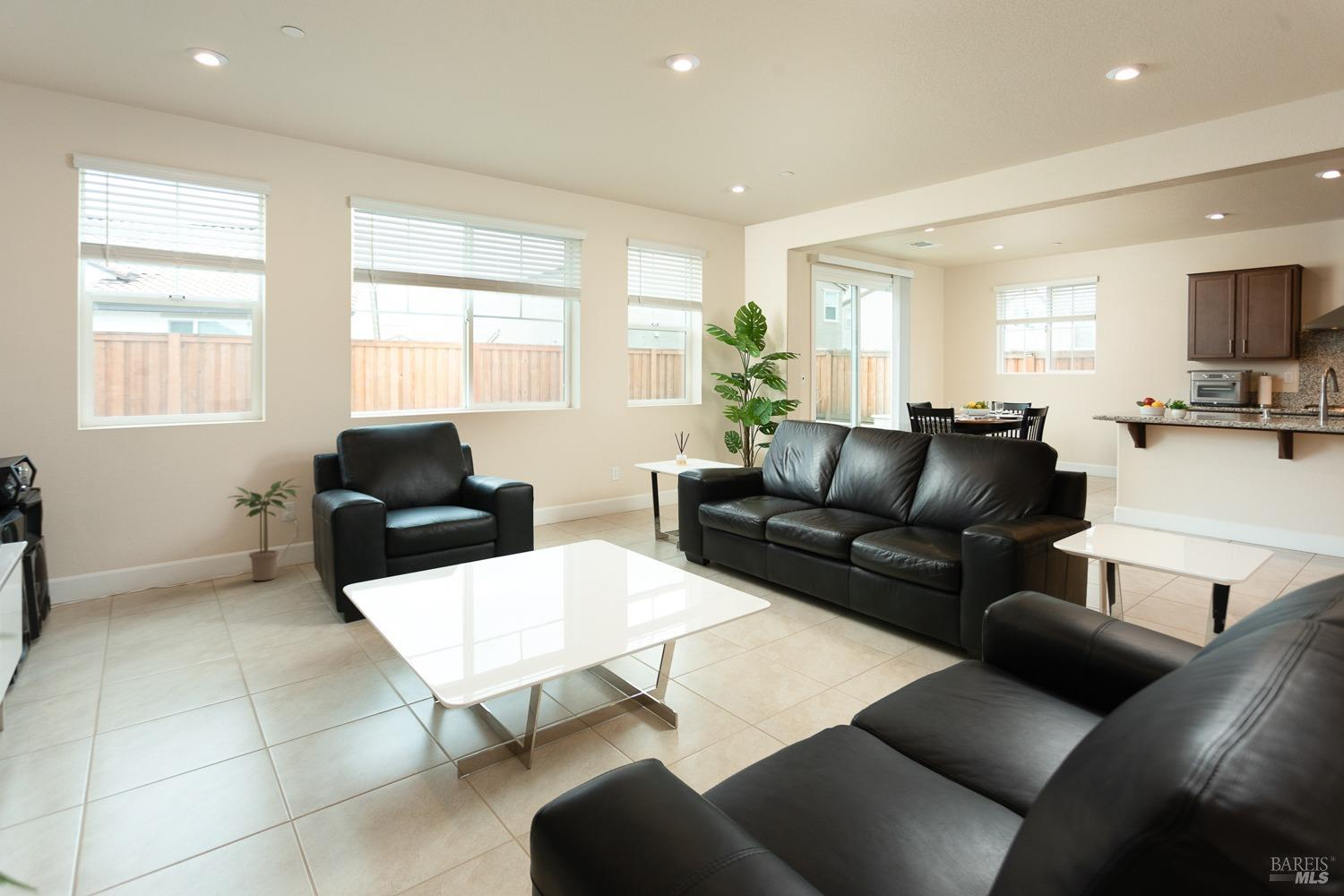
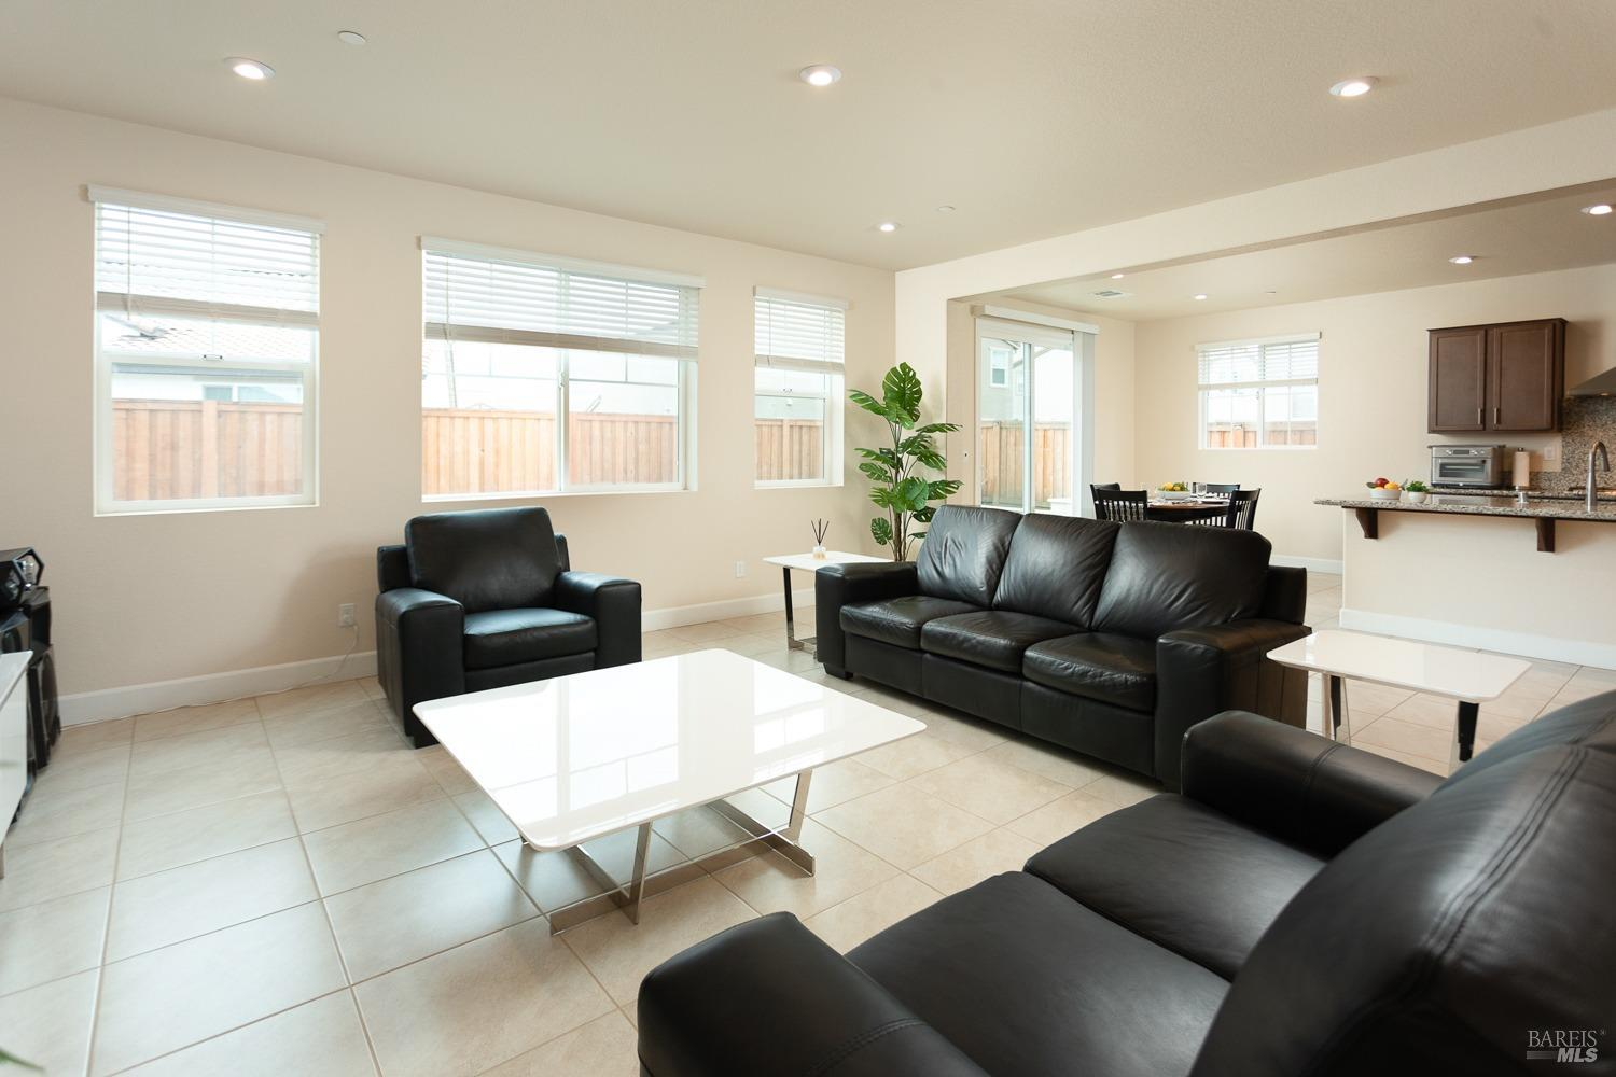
- potted plant (265, 527)
